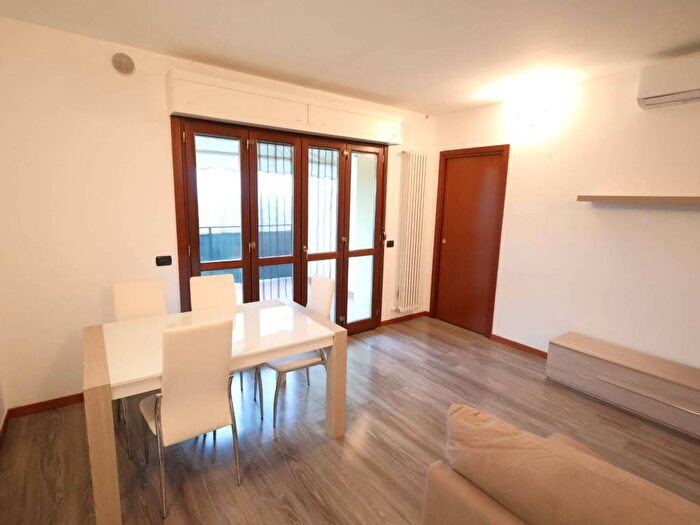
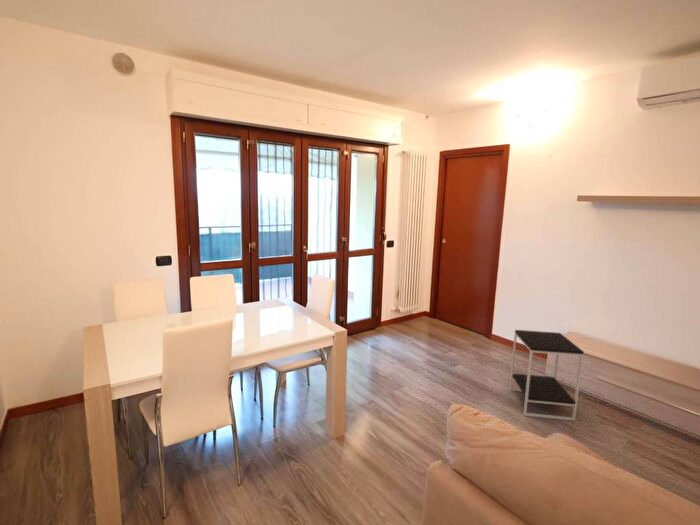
+ side table (543, 376)
